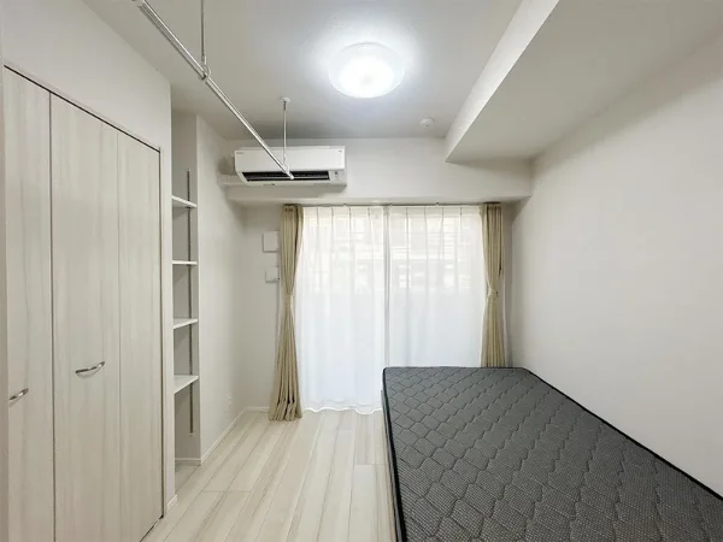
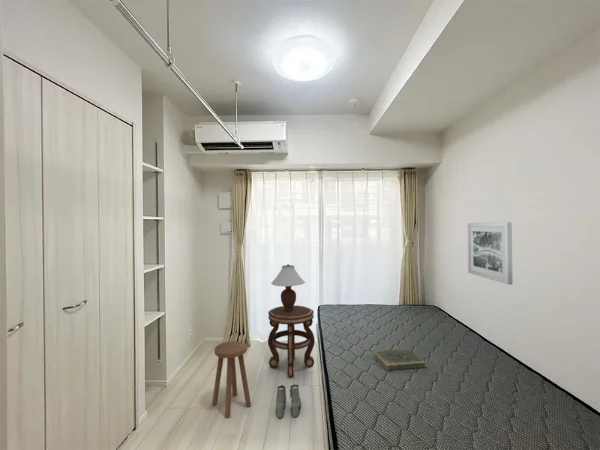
+ boots (290, 396)
+ book (398, 359)
+ table lamp (288, 287)
+ side table (291, 338)
+ wall art (487, 250)
+ stool (231, 376)
